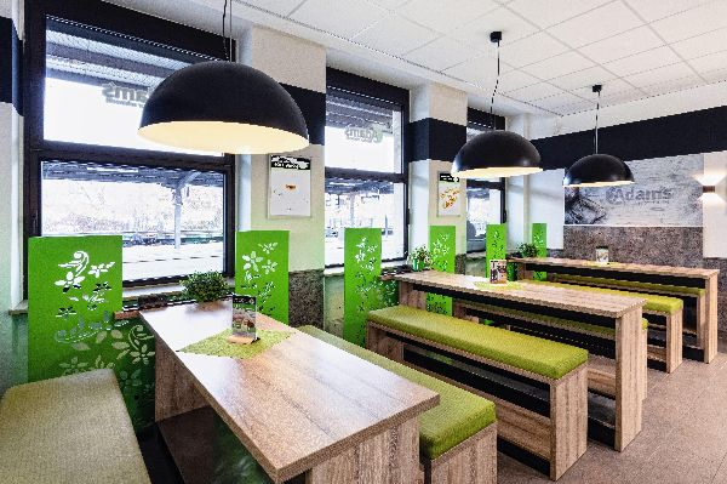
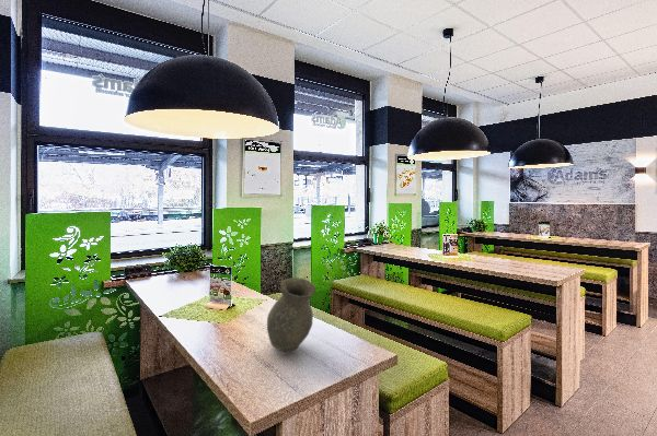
+ vase (291, 315)
